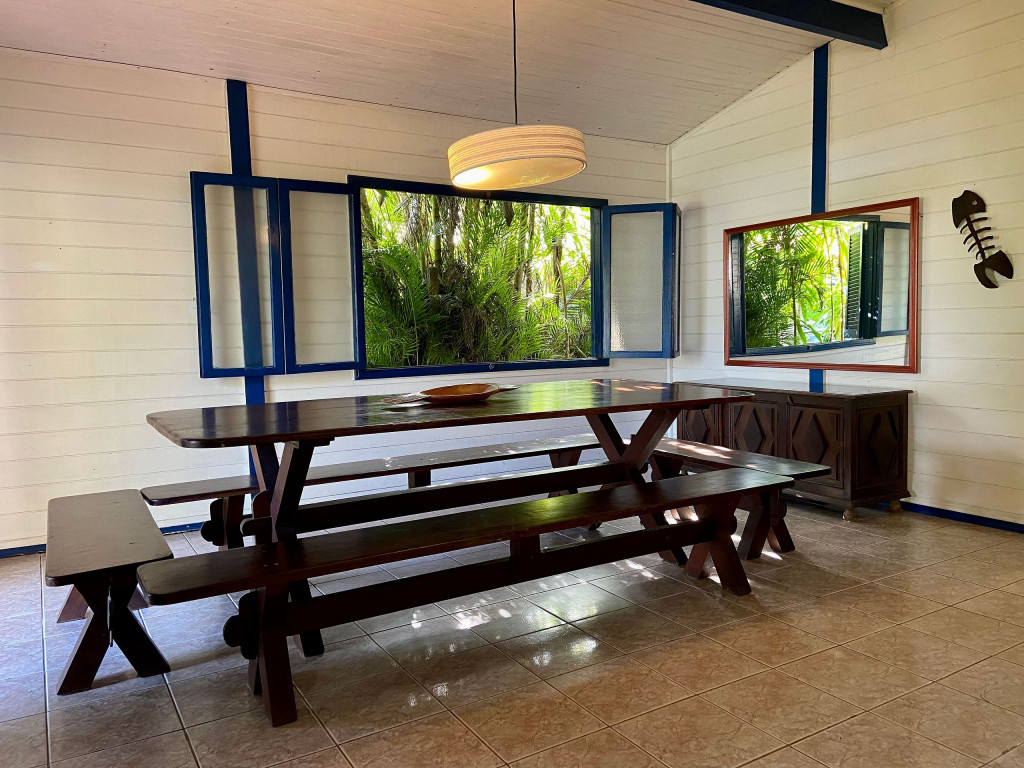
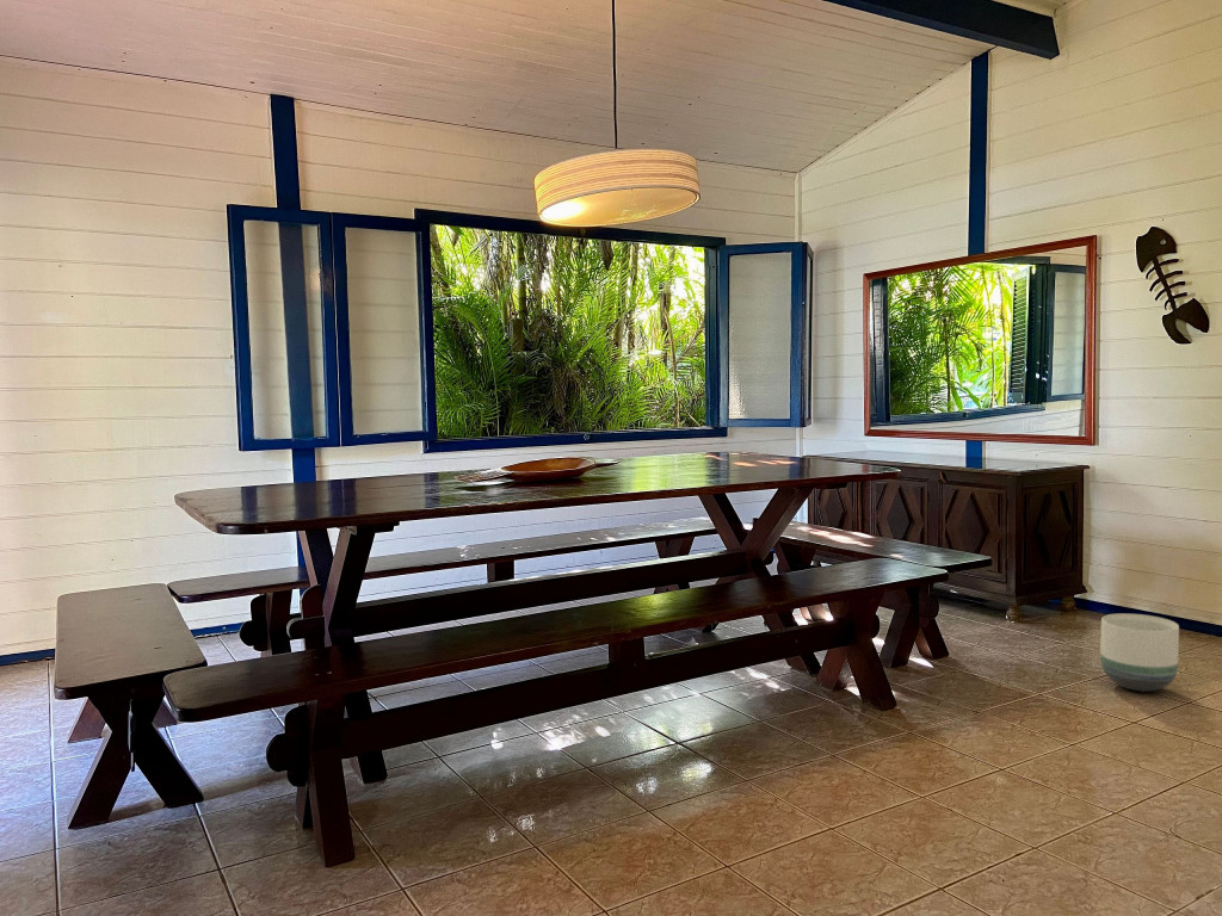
+ planter (1138, 655)
